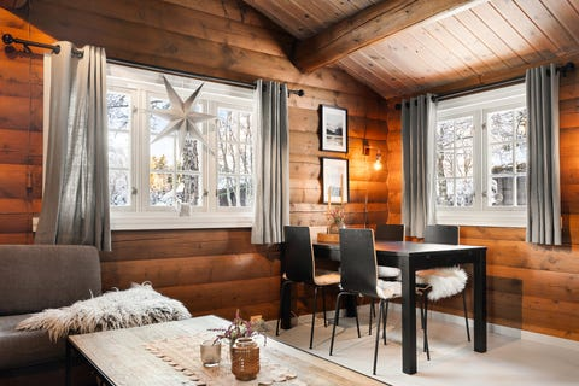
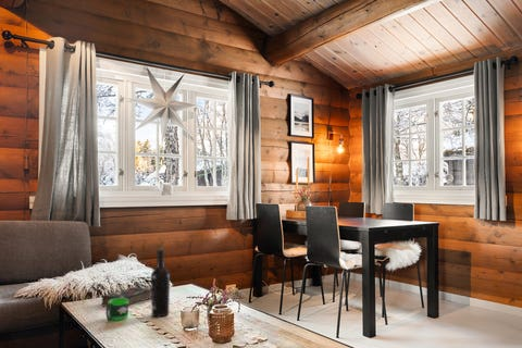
+ mug (115, 309)
+ book (126, 296)
+ wine bottle (160, 282)
